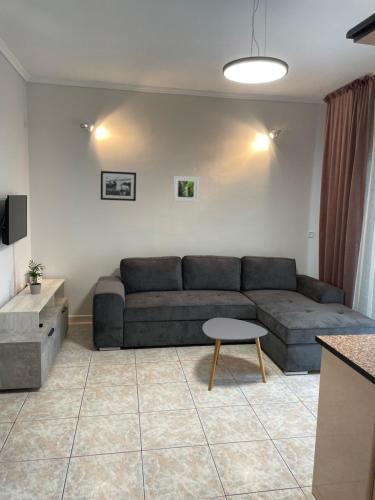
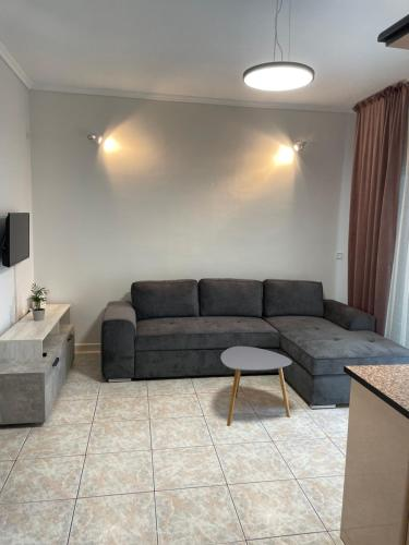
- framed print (185, 189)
- picture frame (118, 186)
